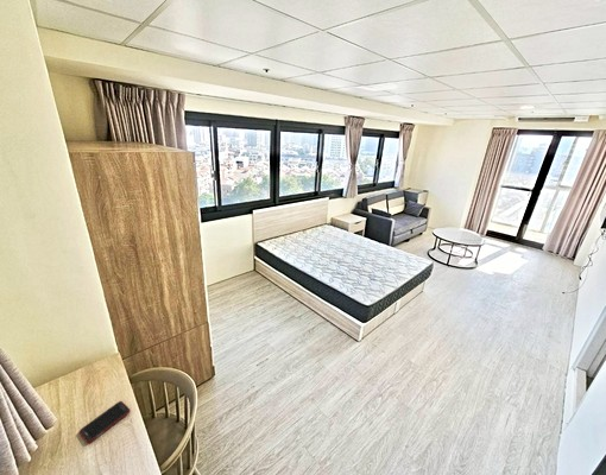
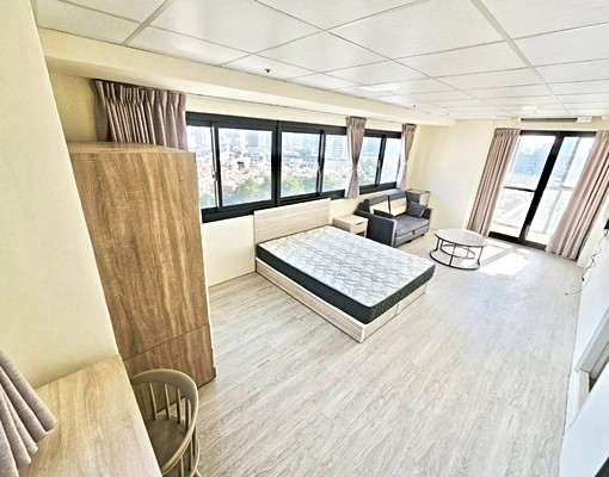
- cell phone (106, 420)
